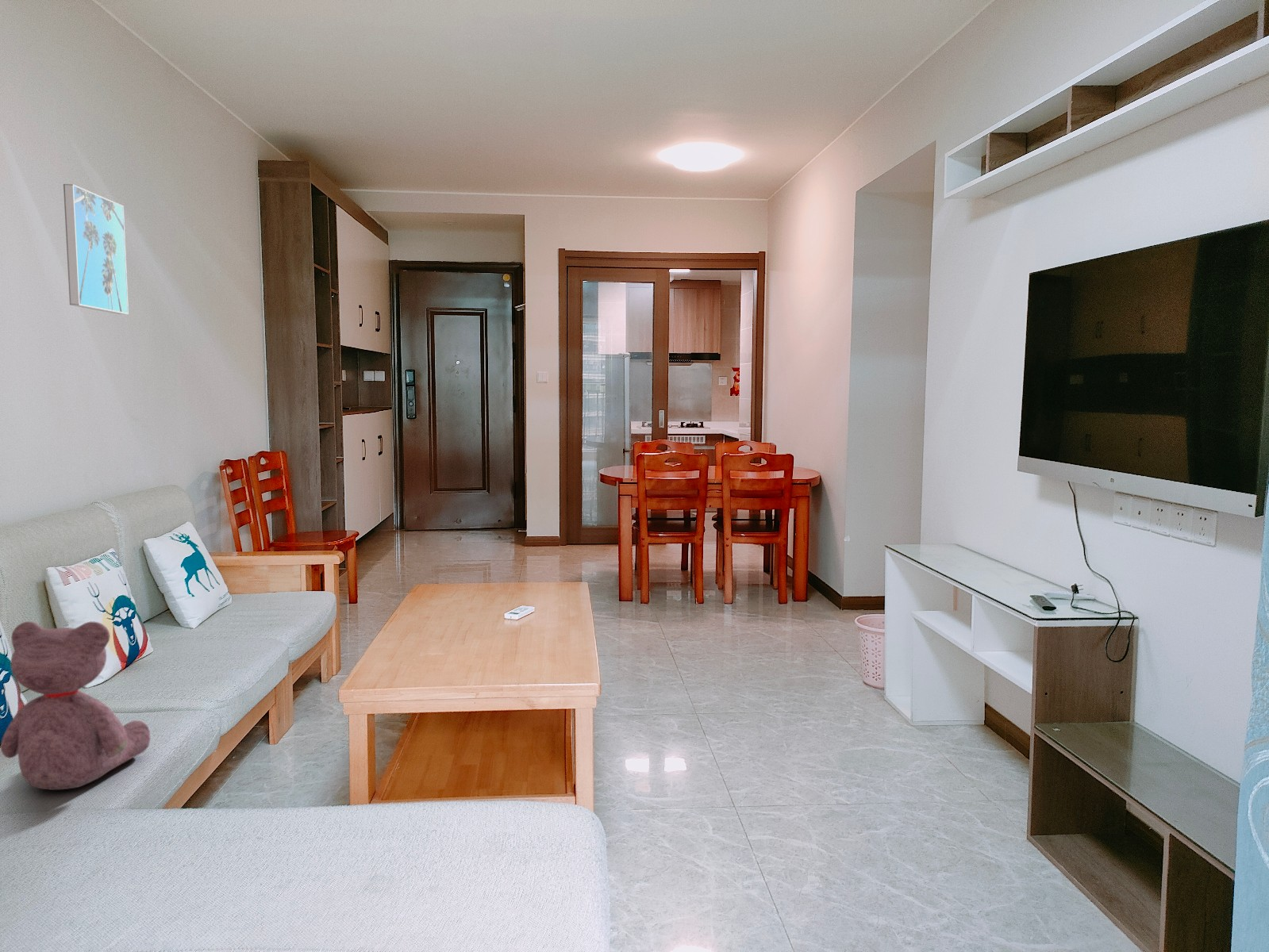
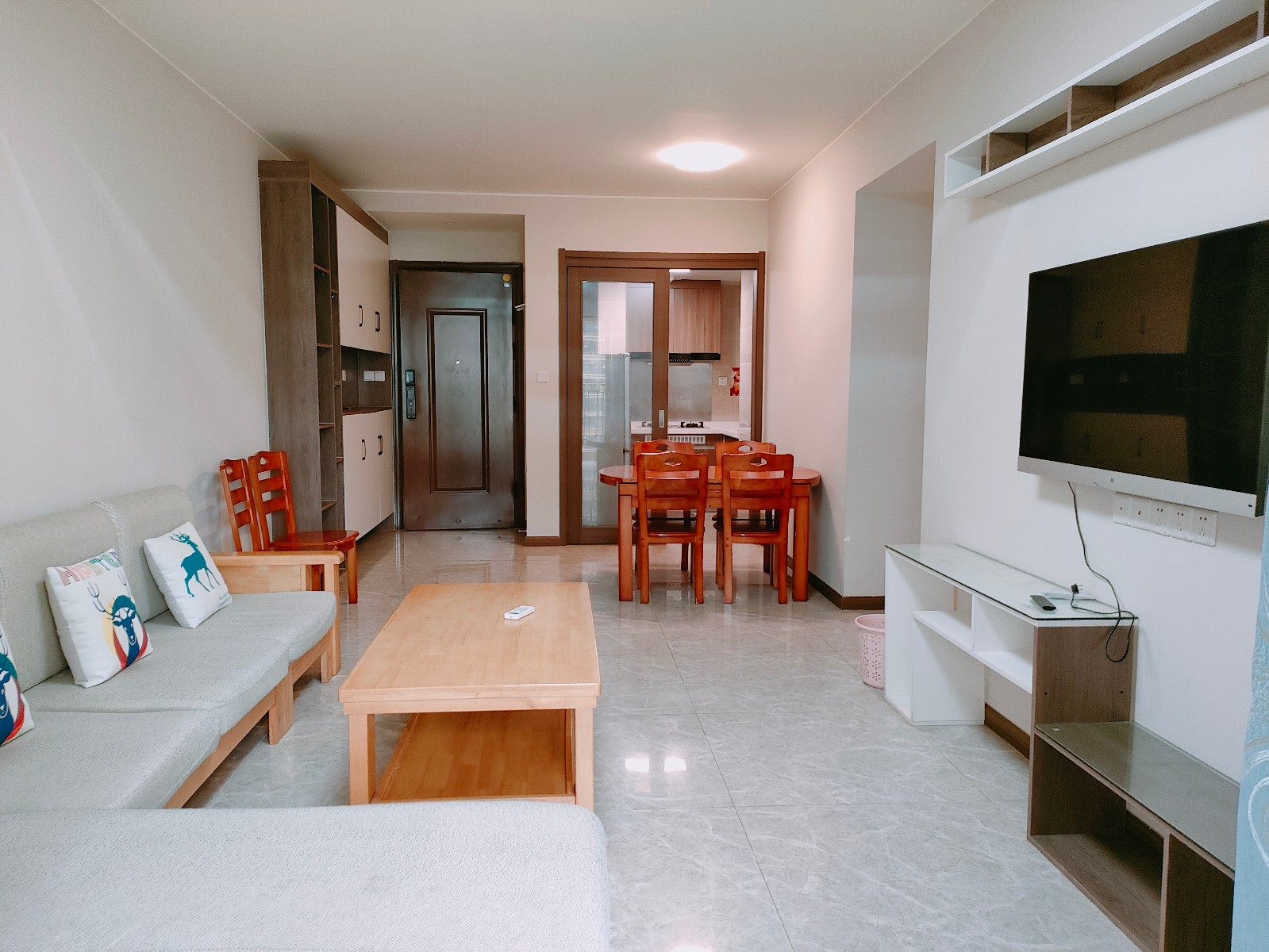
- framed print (98, 252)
- teddy bear (77, 696)
